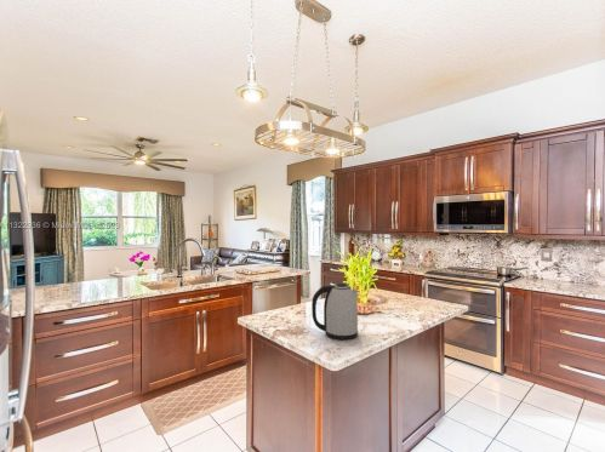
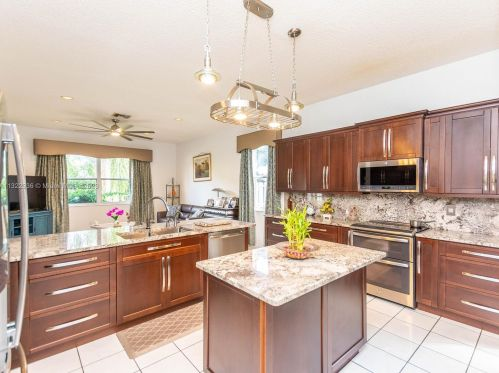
- kettle (335, 308)
